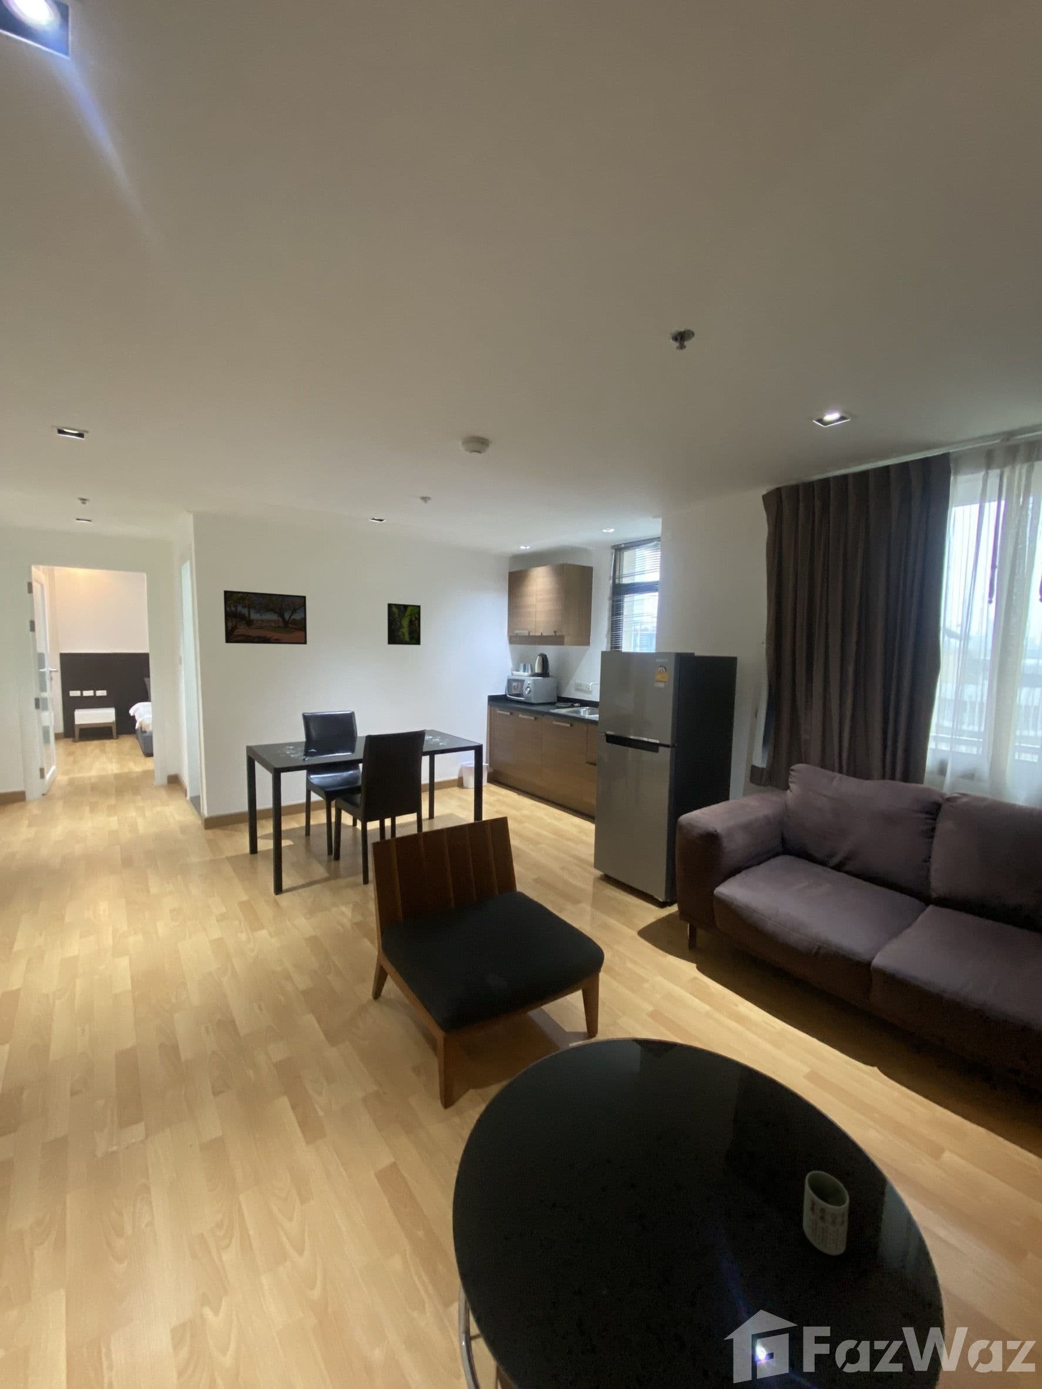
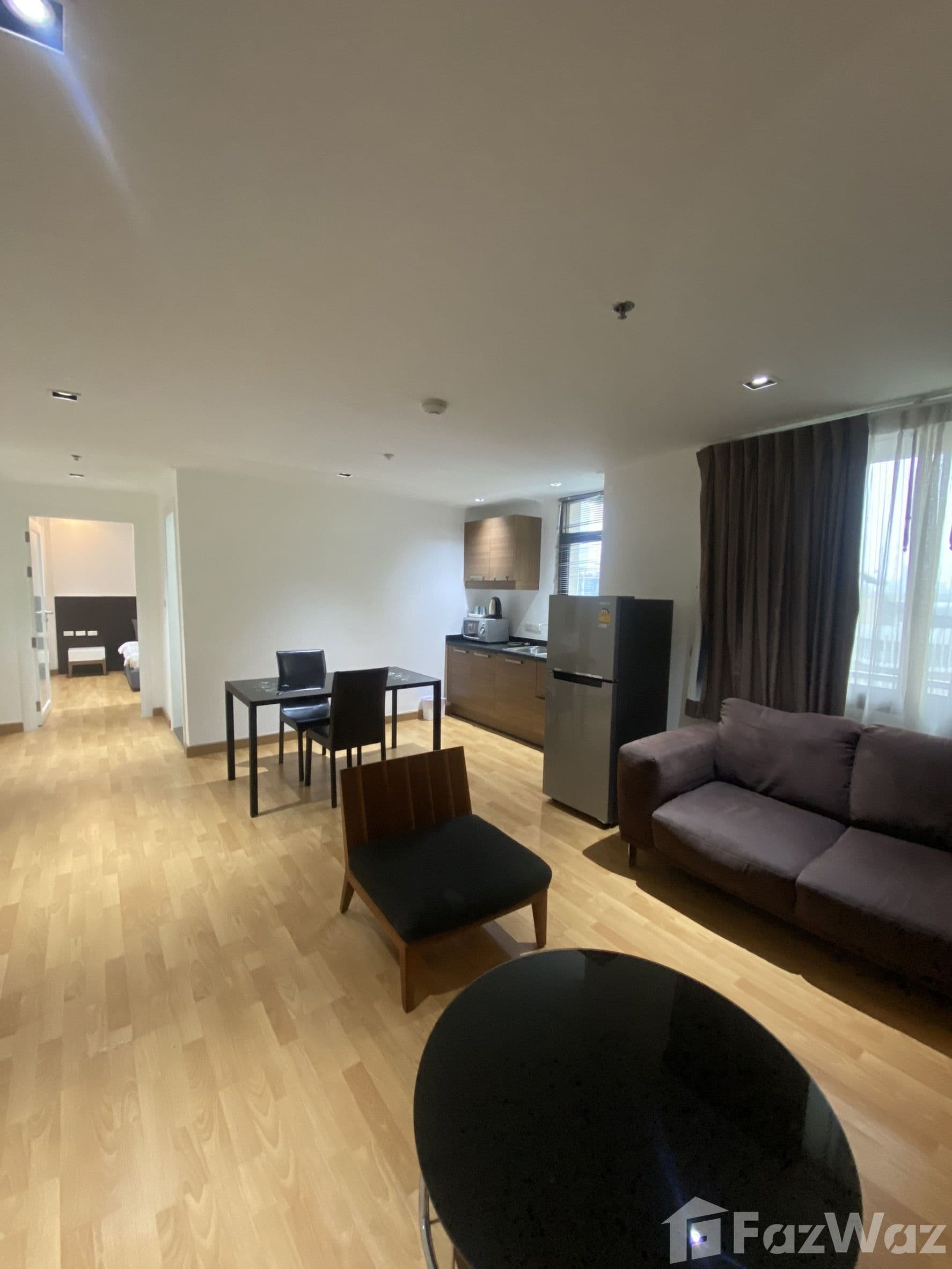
- cup (825, 1213)
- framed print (404, 625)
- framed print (267, 618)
